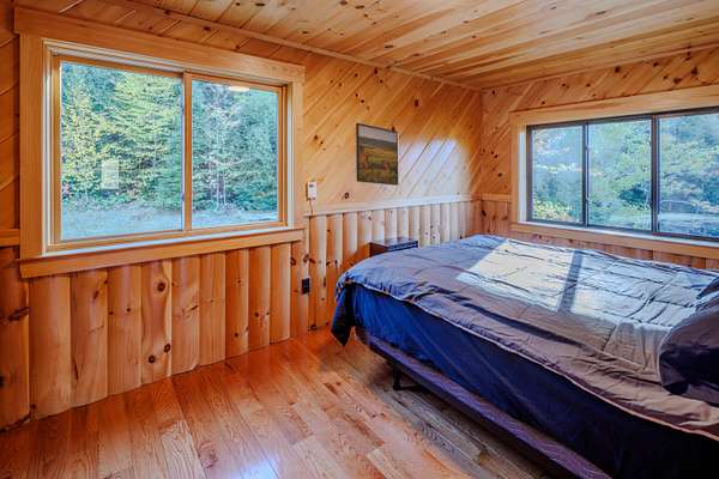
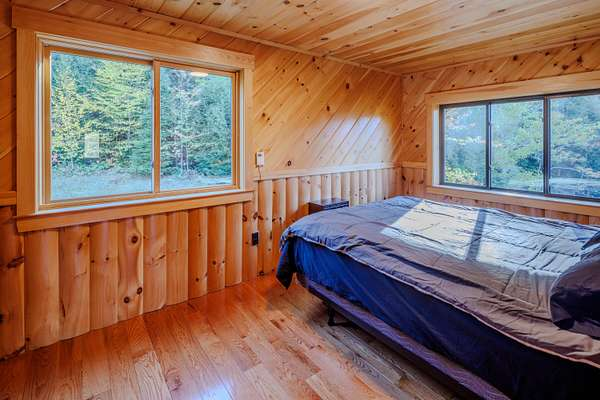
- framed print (377, 154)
